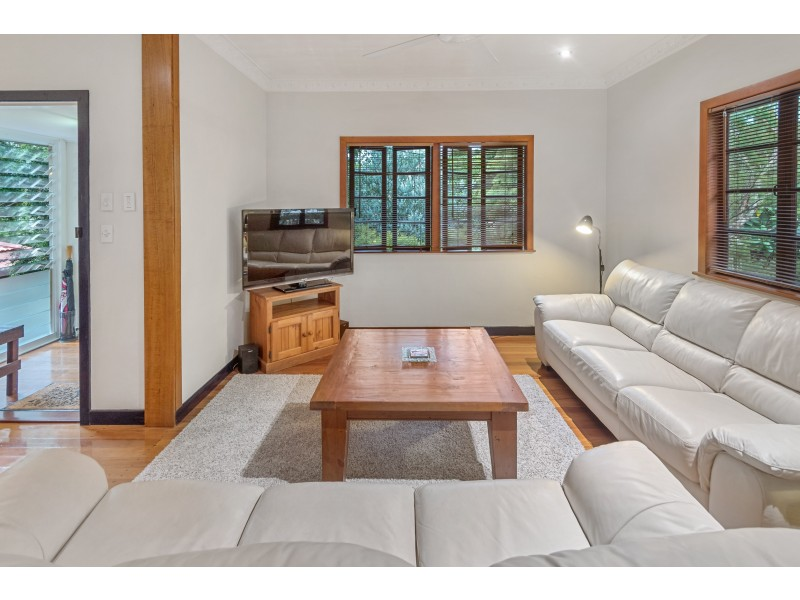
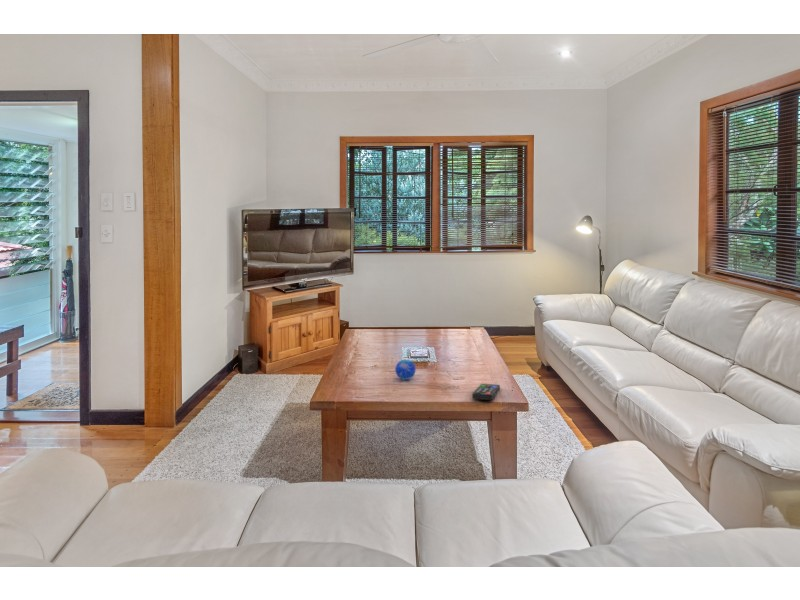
+ decorative orb (405, 369)
+ remote control (486, 391)
